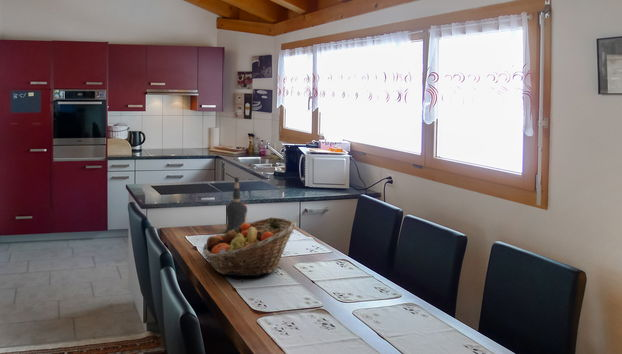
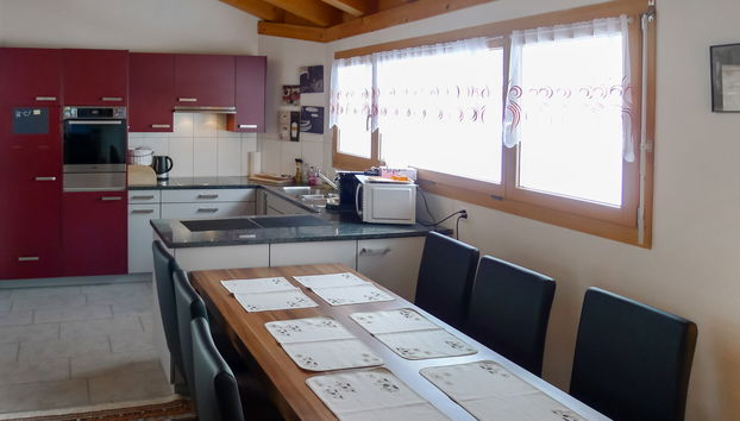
- fruit basket (249, 244)
- liquor bottle (236, 204)
